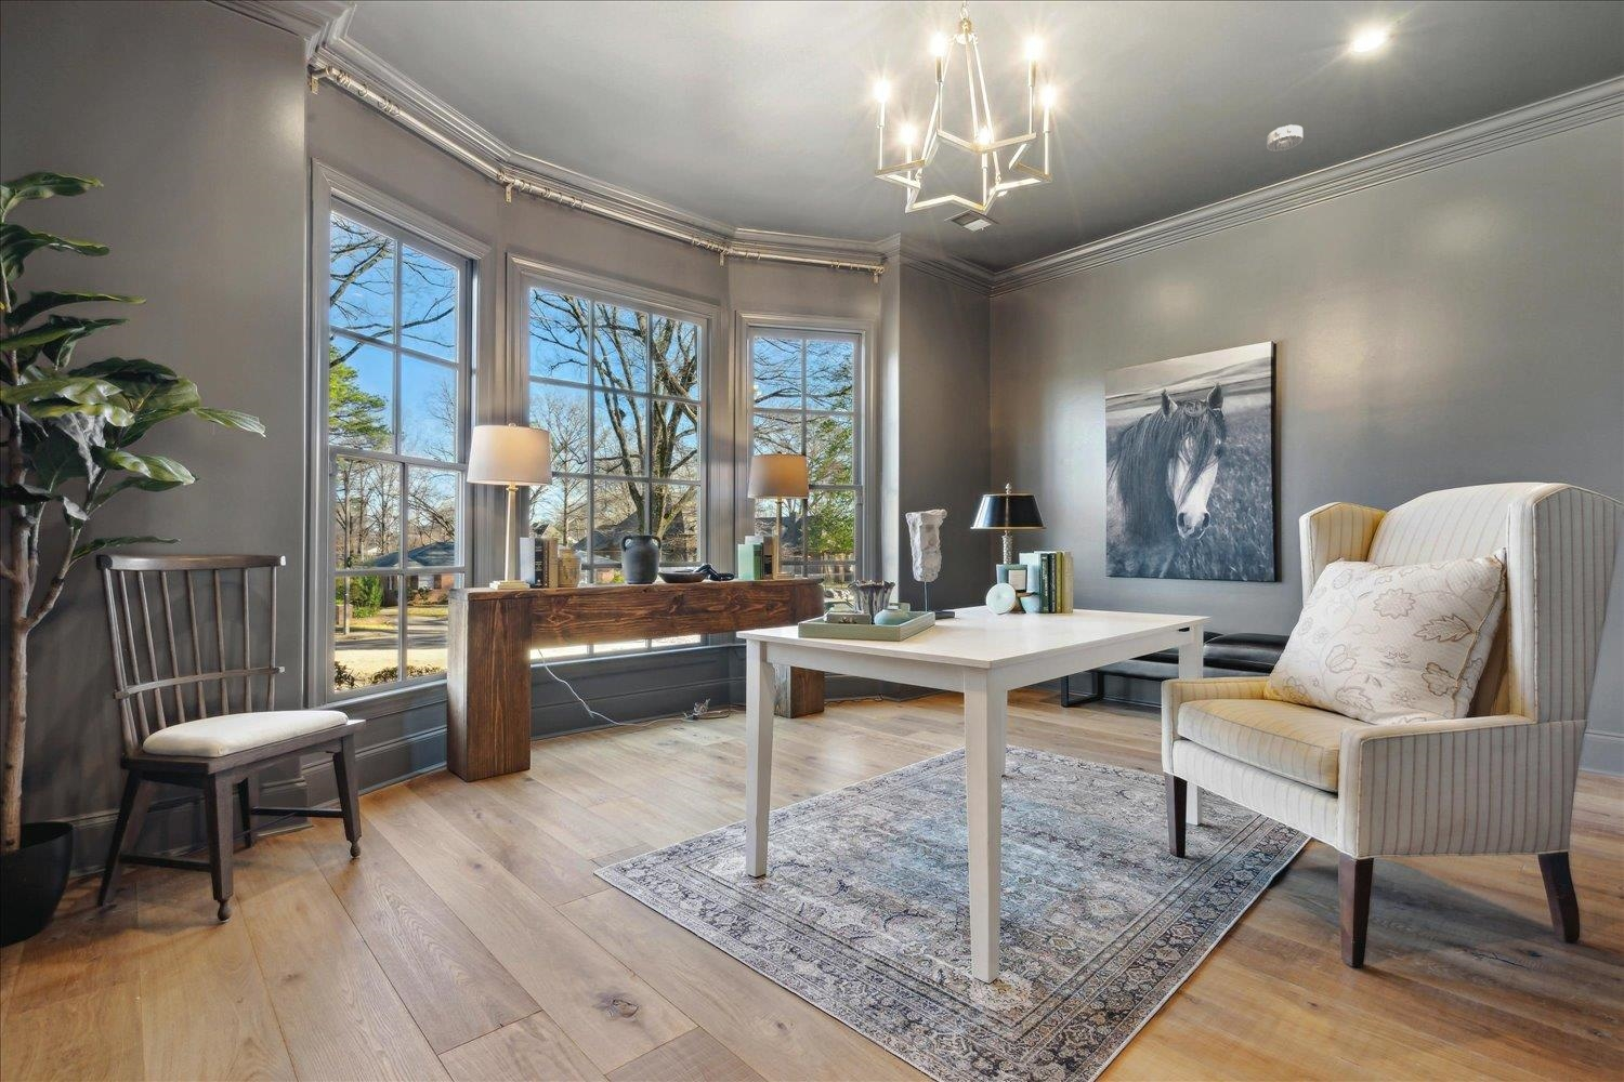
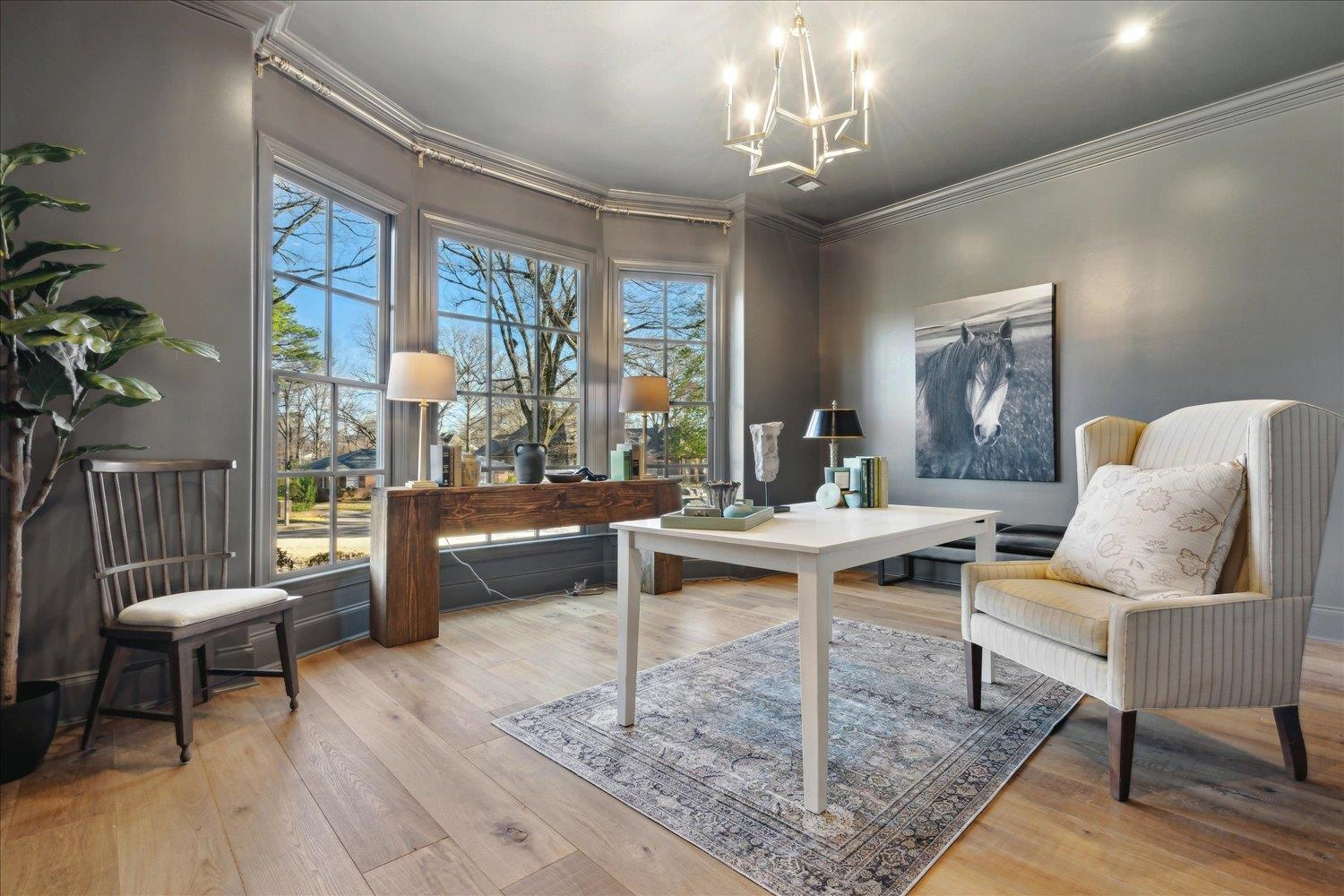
- smoke detector (1284, 138)
